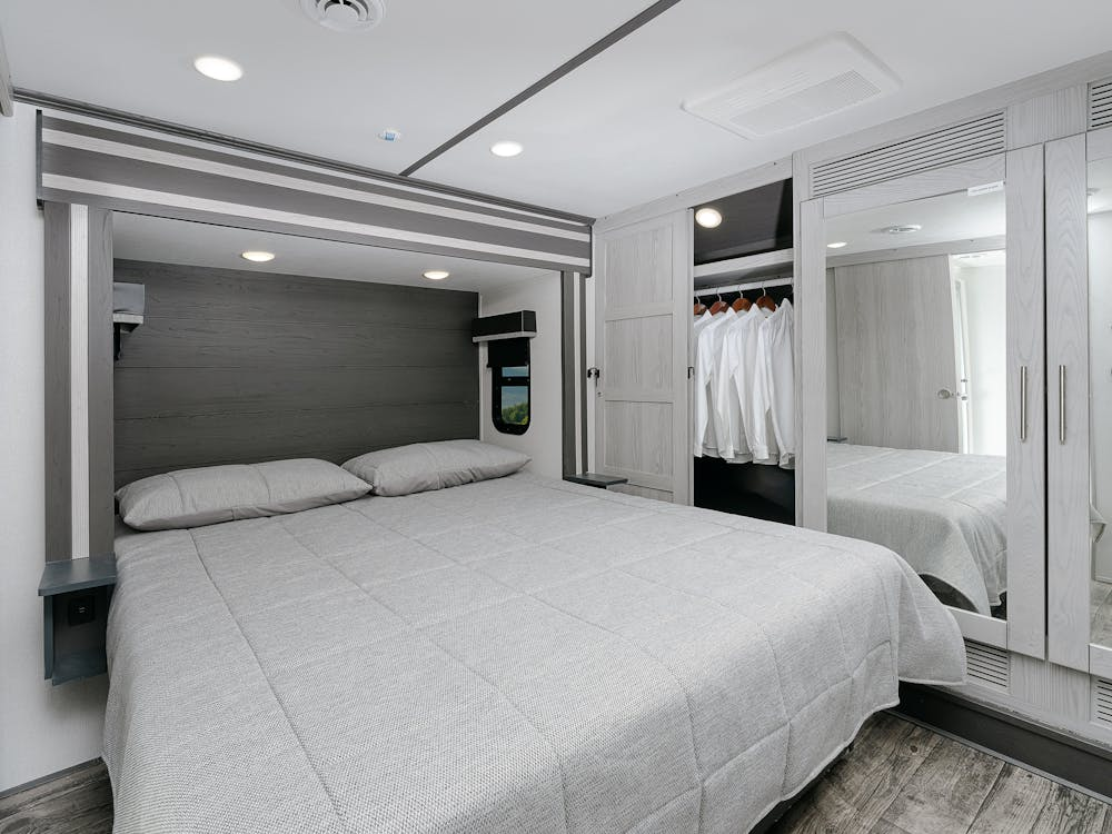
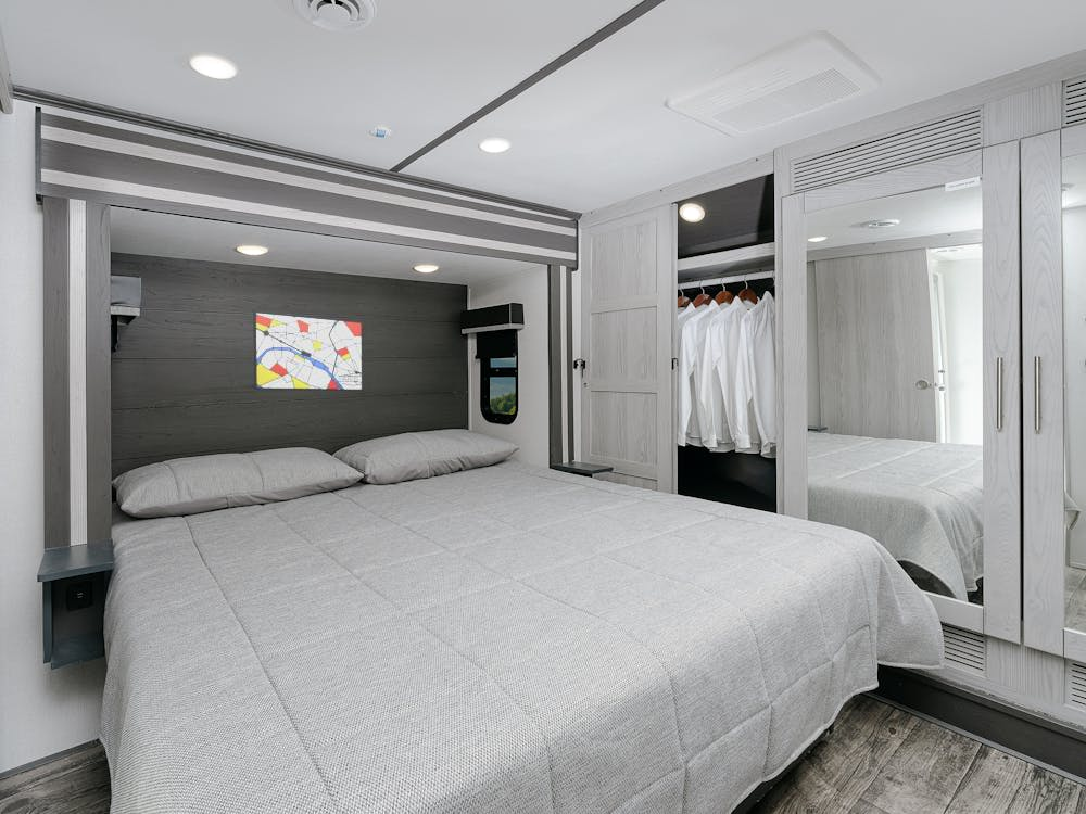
+ wall art (311, 353)
